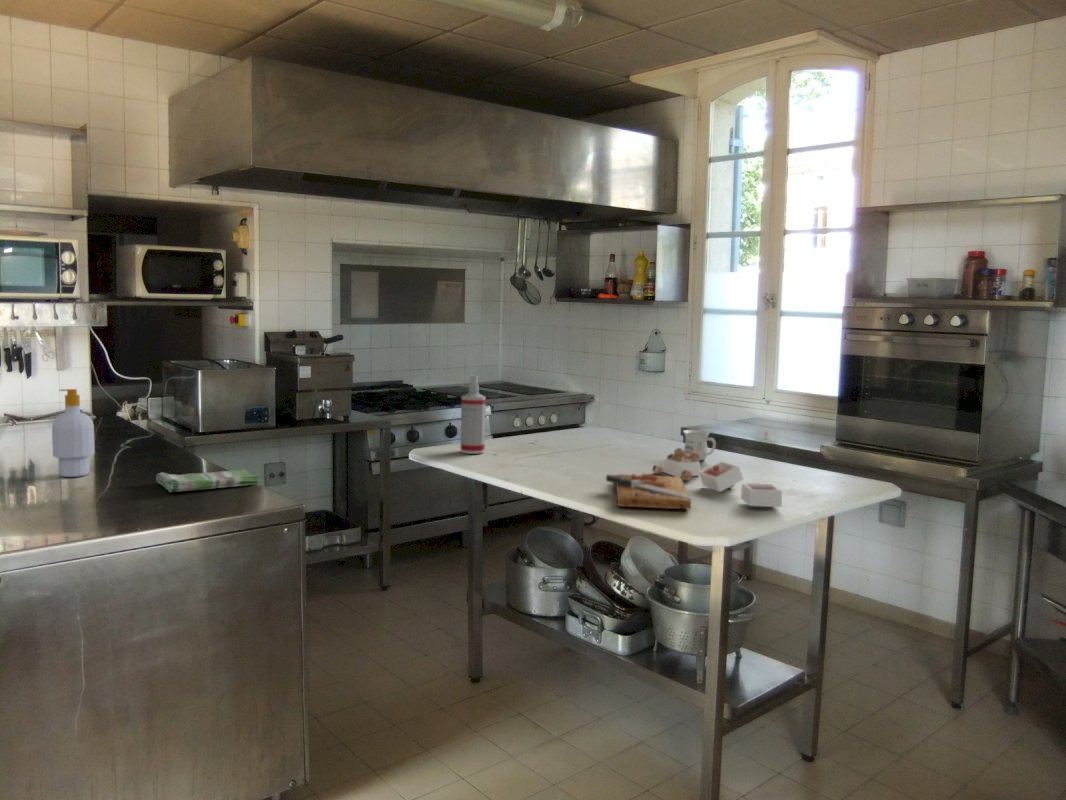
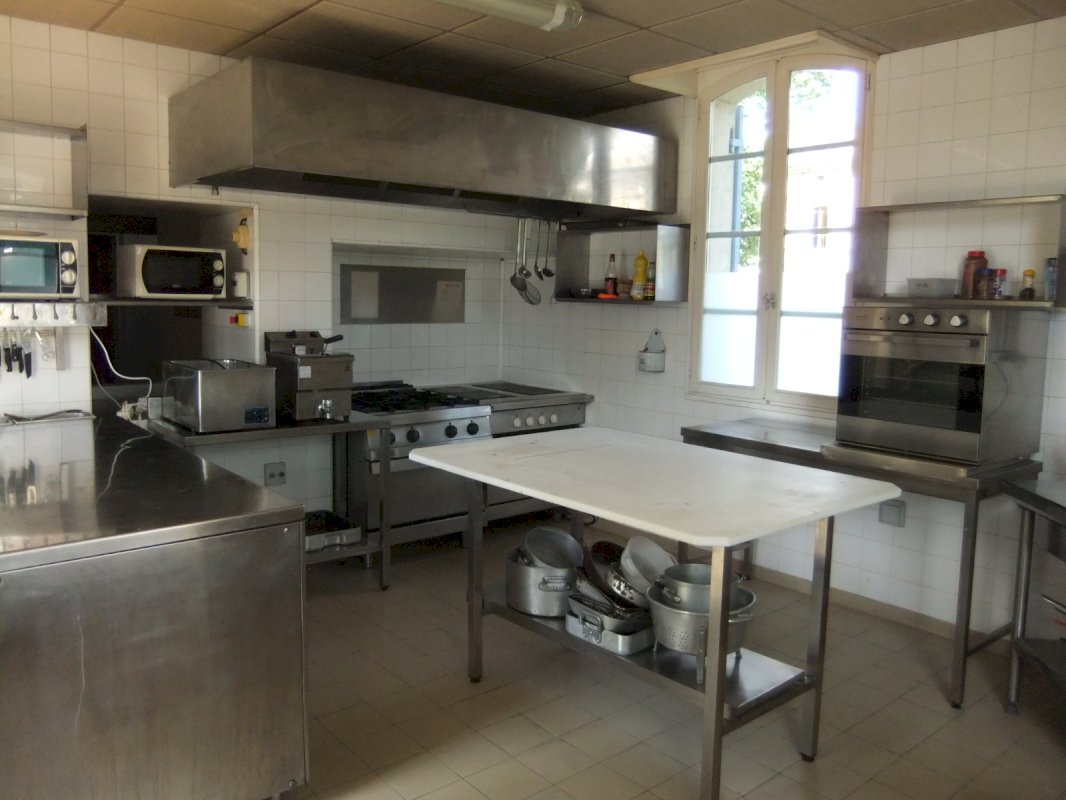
- soap bottle (73, 432)
- mug (700, 446)
- spray bottle (473, 413)
- cutting board (669, 477)
- dish towel (207, 477)
